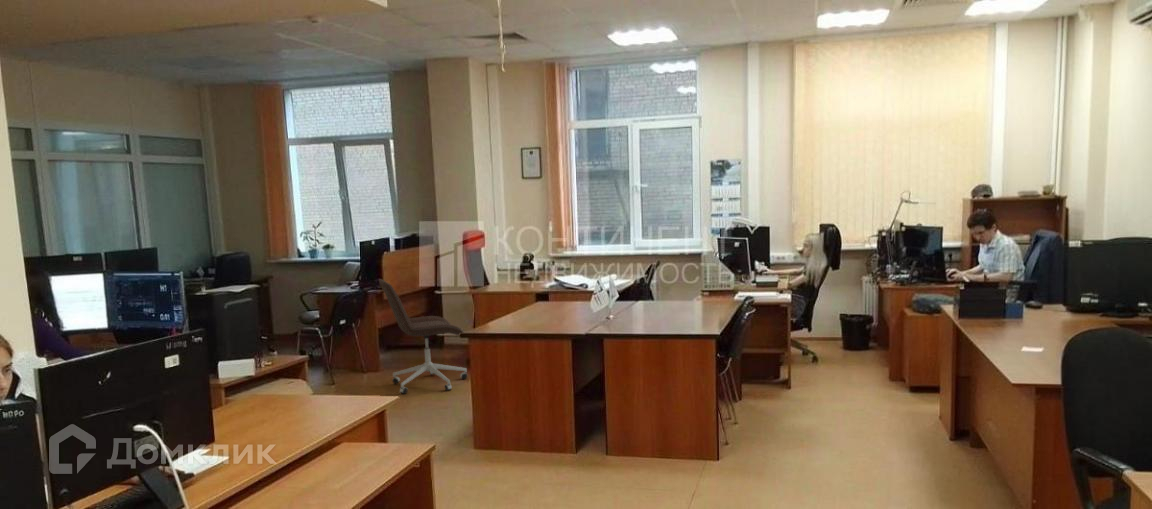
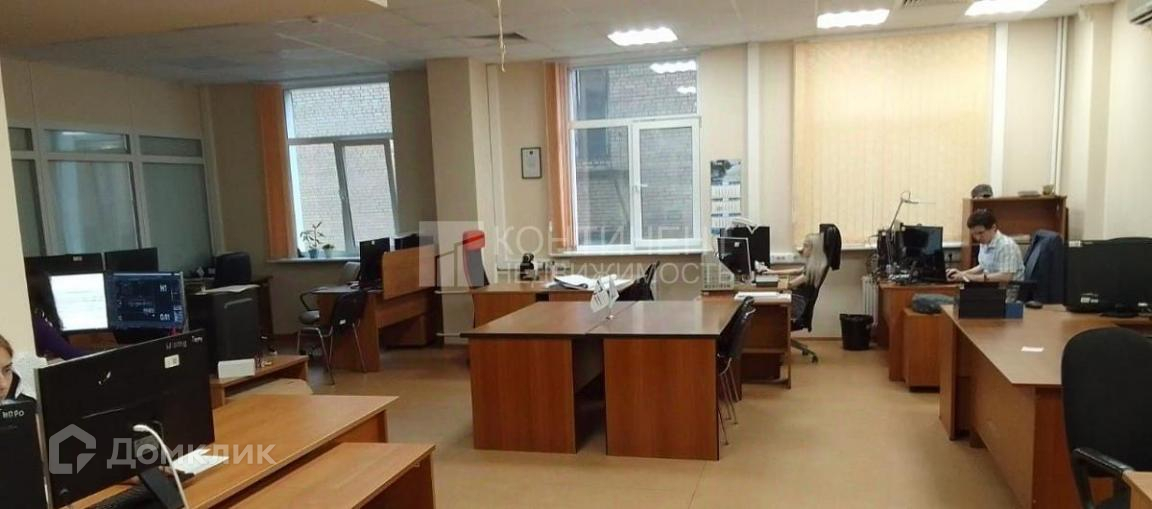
- office chair (425, 331)
